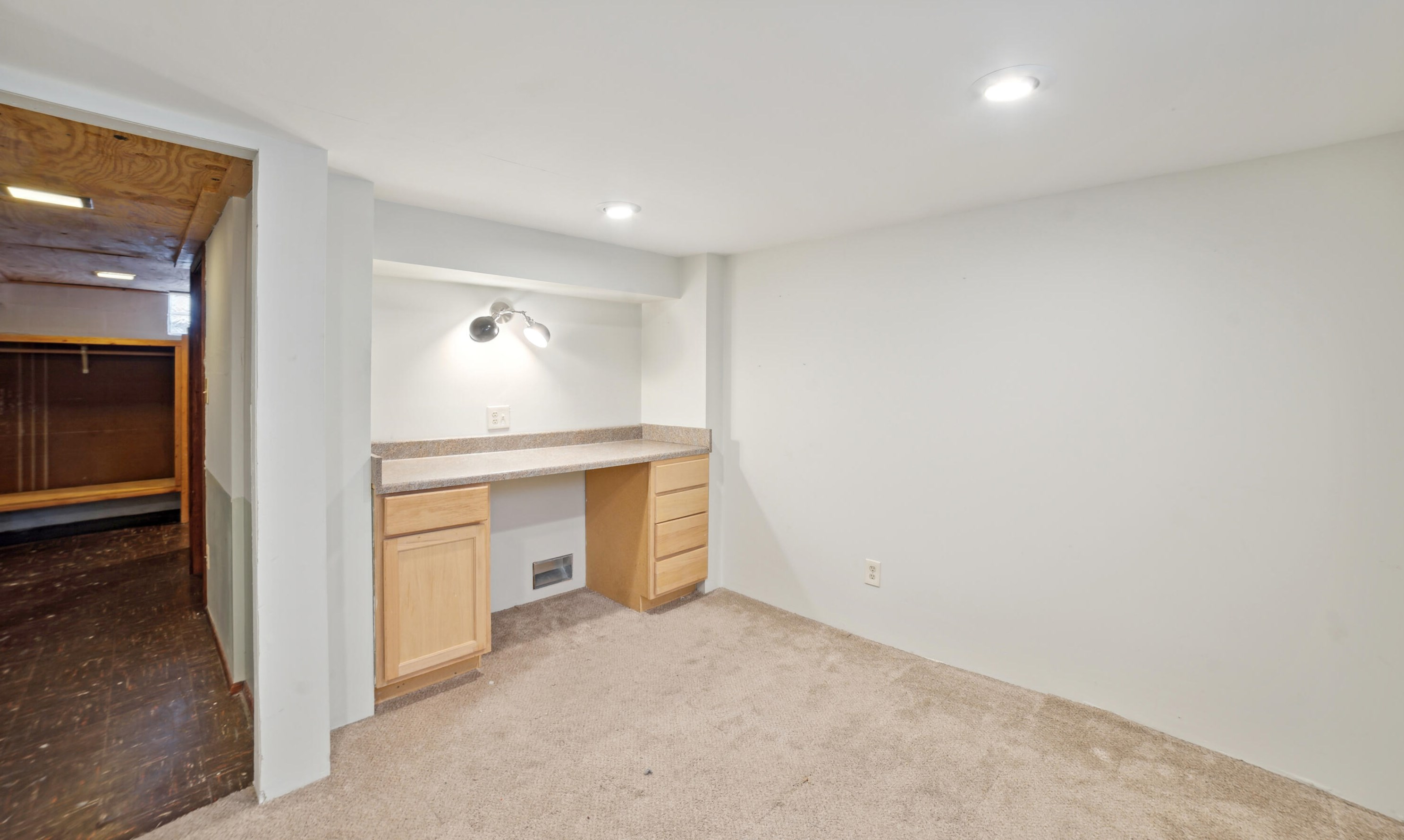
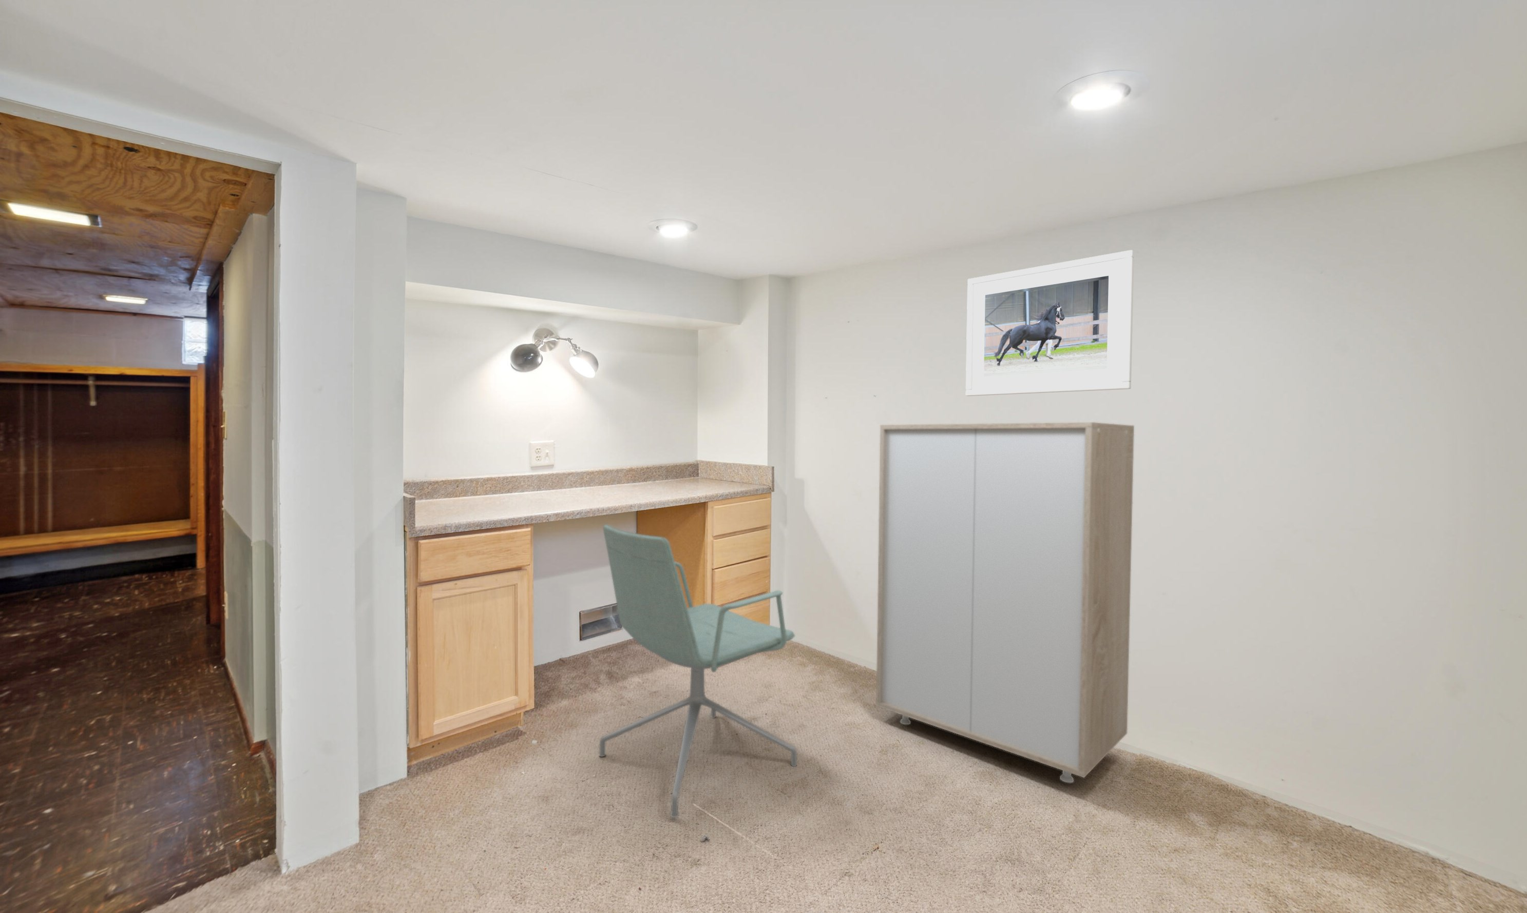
+ storage cabinet (1000, 581)
+ office chair (695, 643)
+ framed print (1042, 329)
